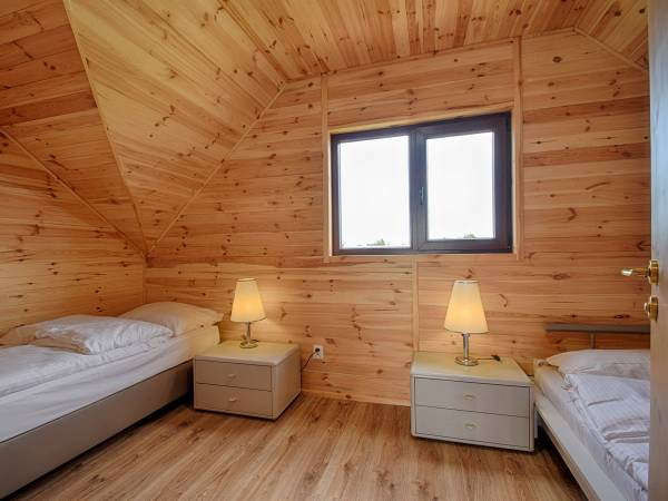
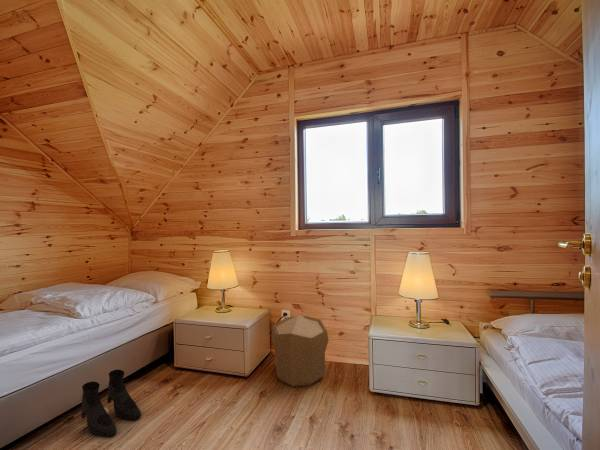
+ pouf (299, 344)
+ boots (111, 399)
